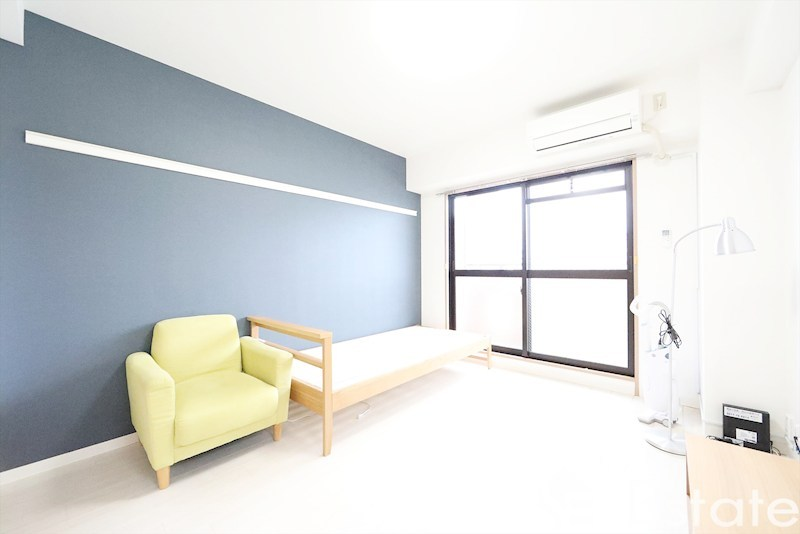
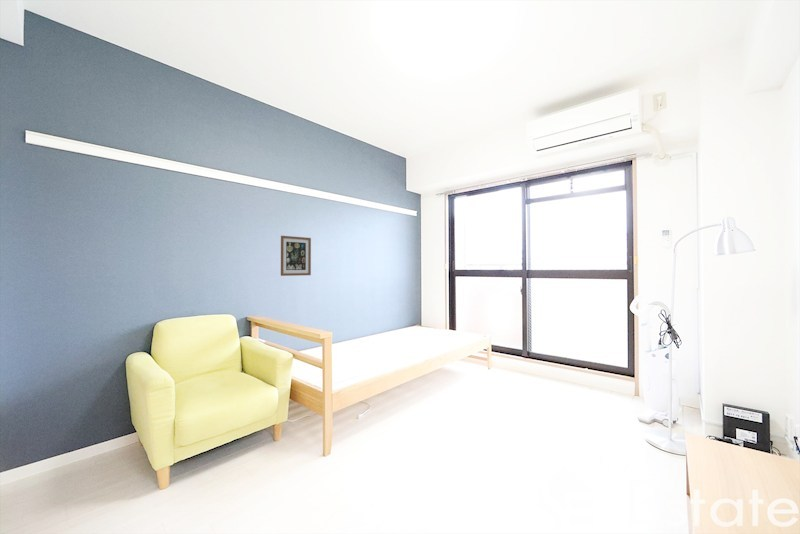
+ wall art (296, 256)
